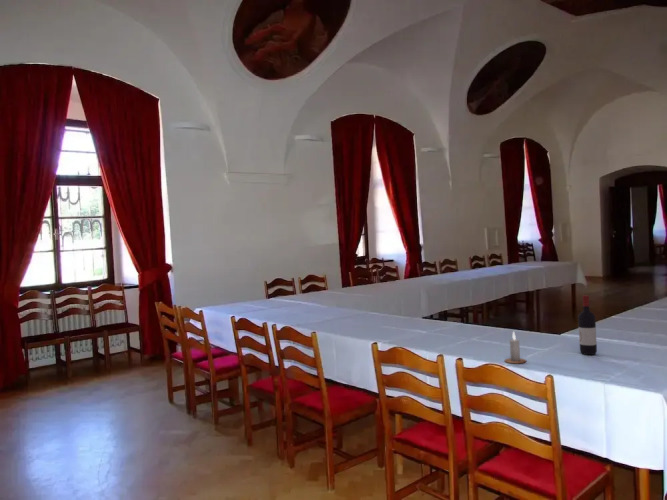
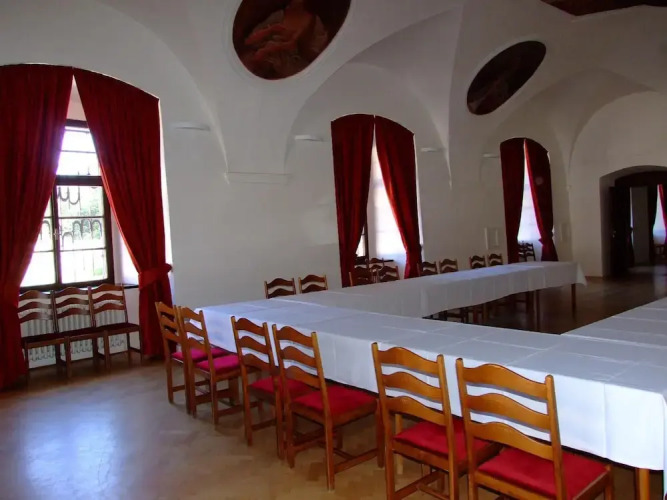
- wine bottle (587, 324)
- candle (514, 346)
